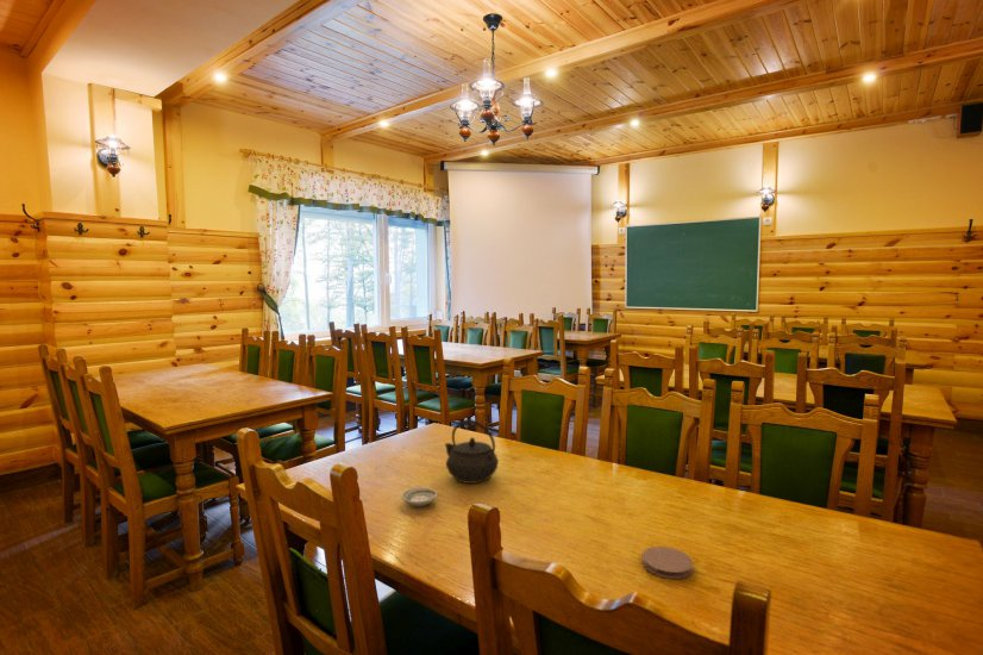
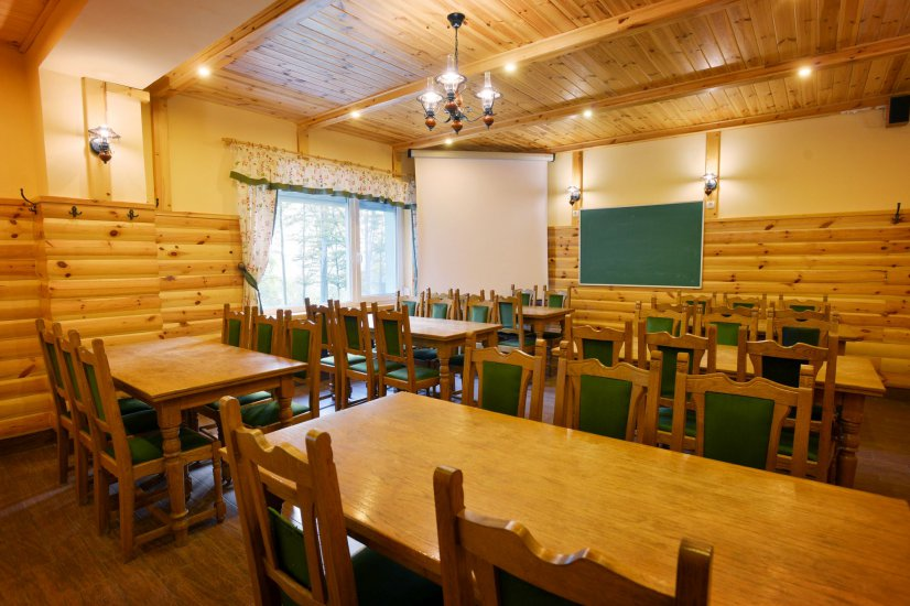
- coaster (666, 561)
- kettle (469, 448)
- saucer (419, 498)
